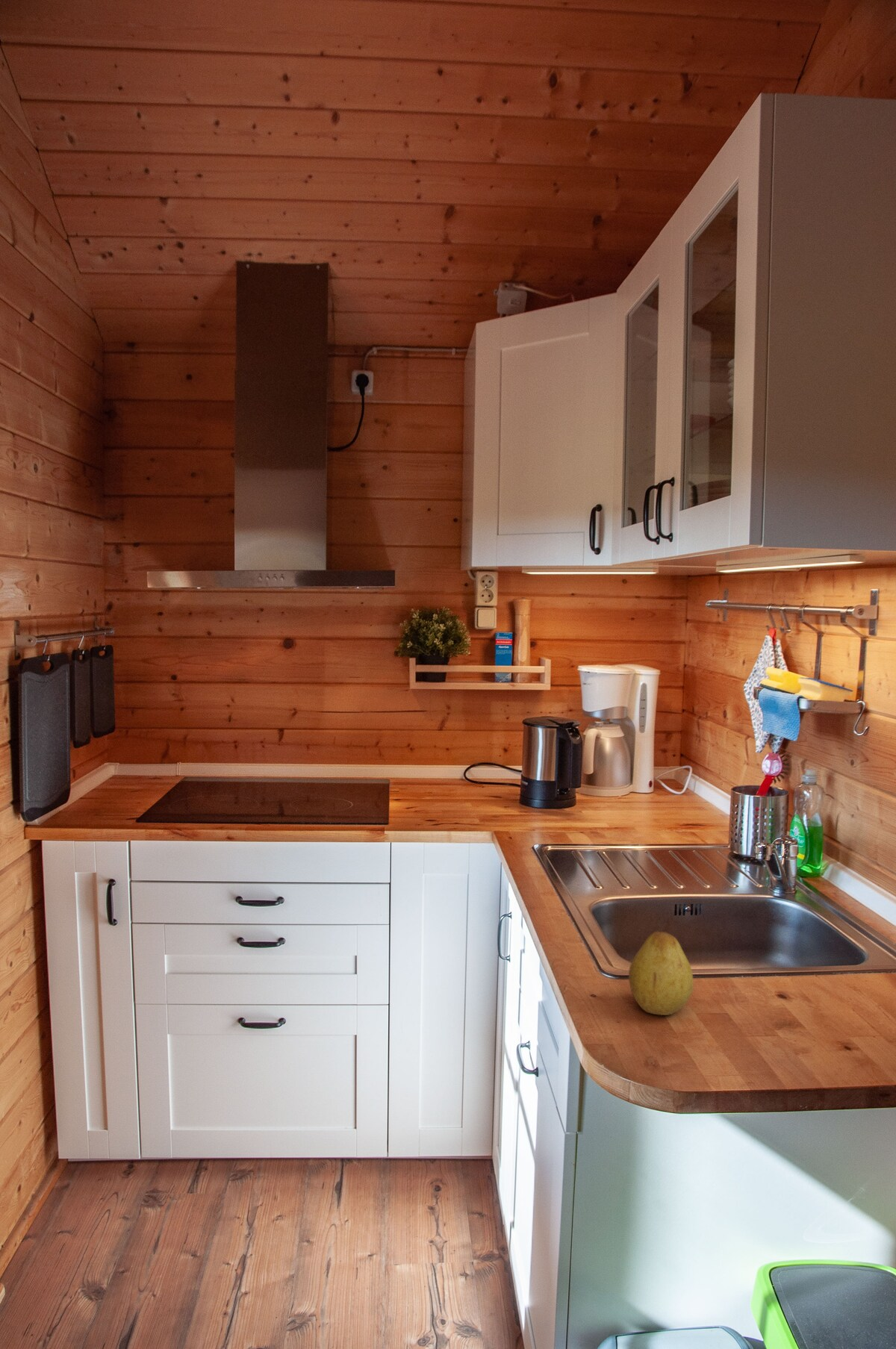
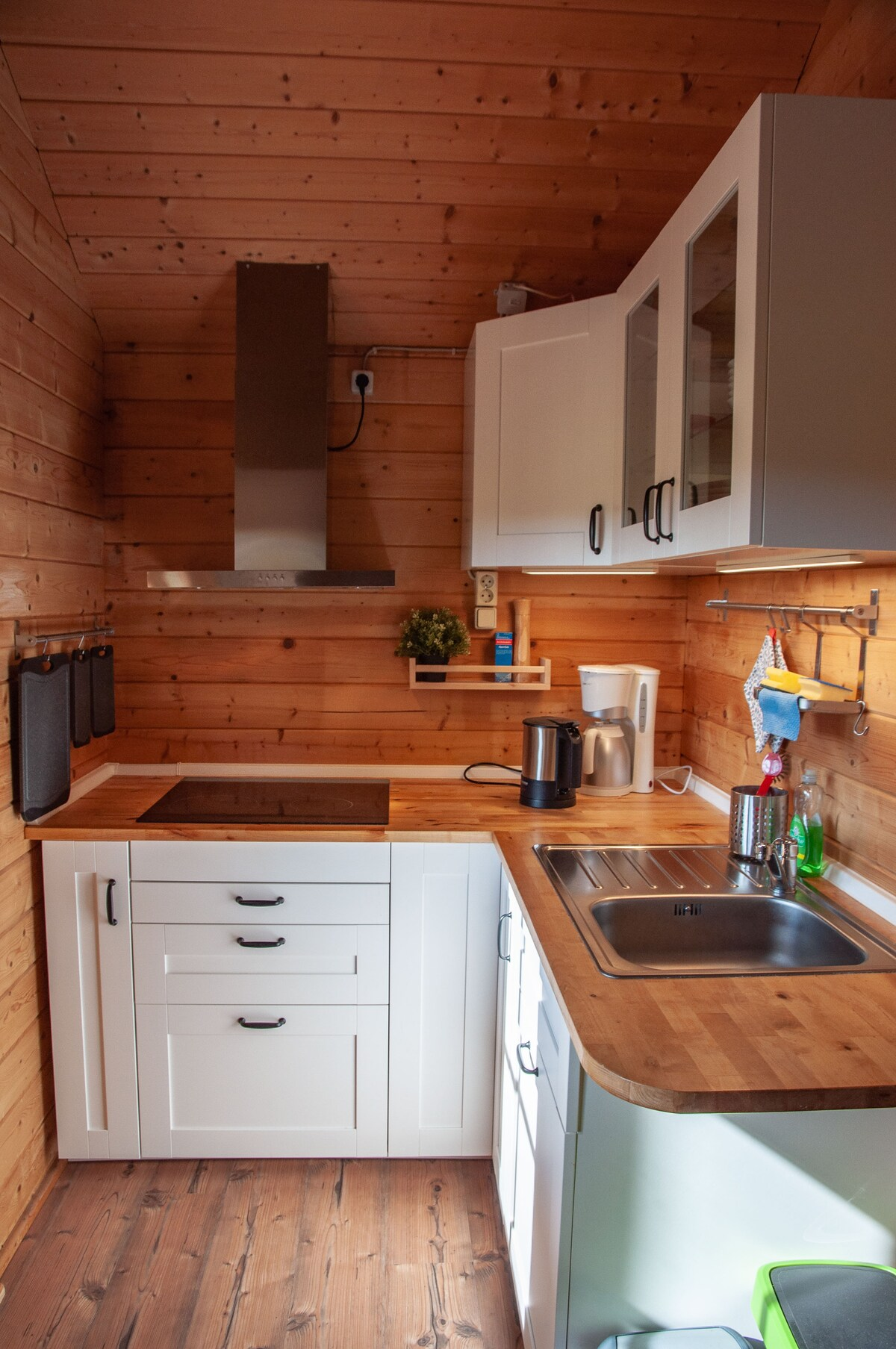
- fruit (661, 965)
